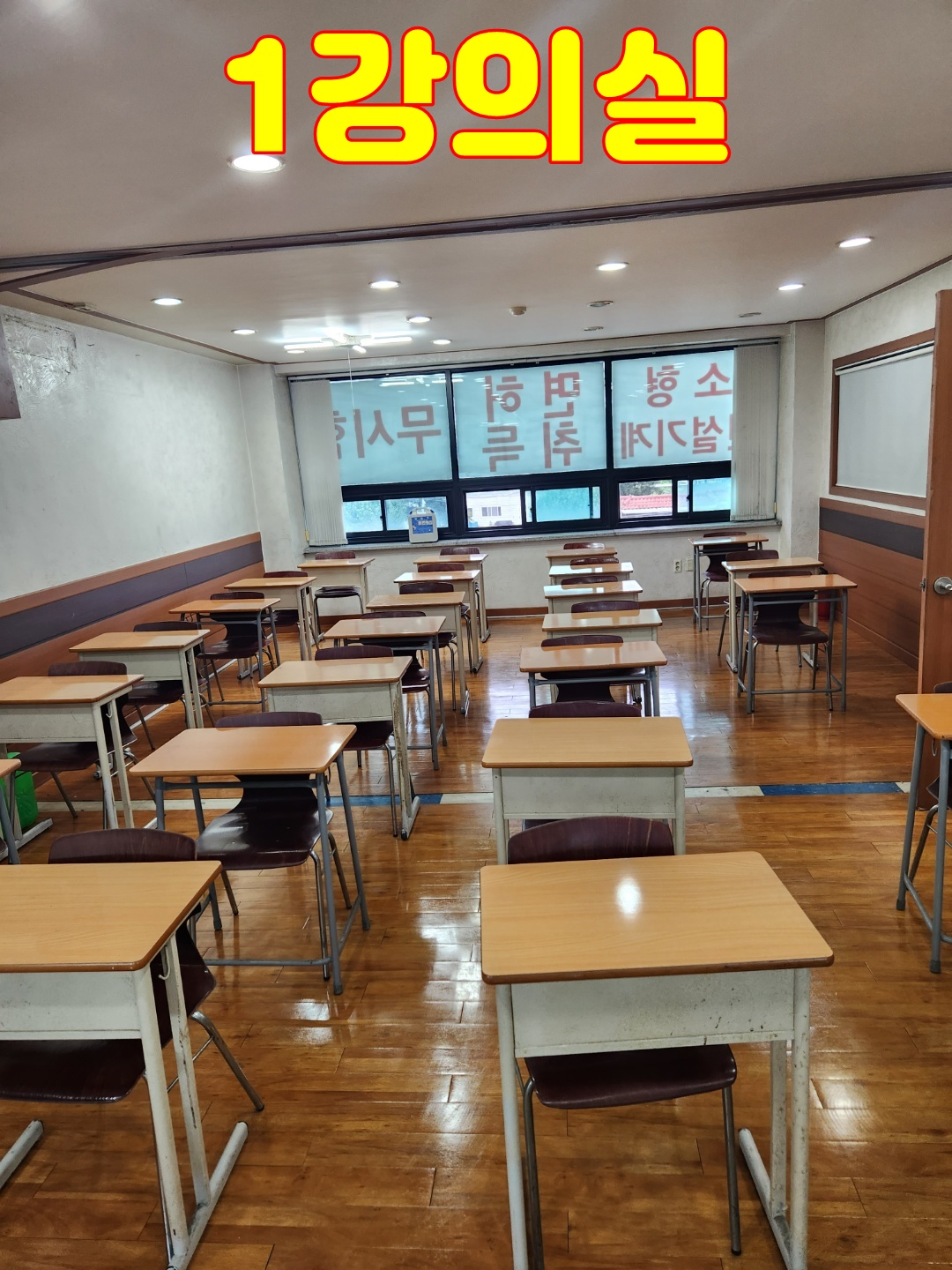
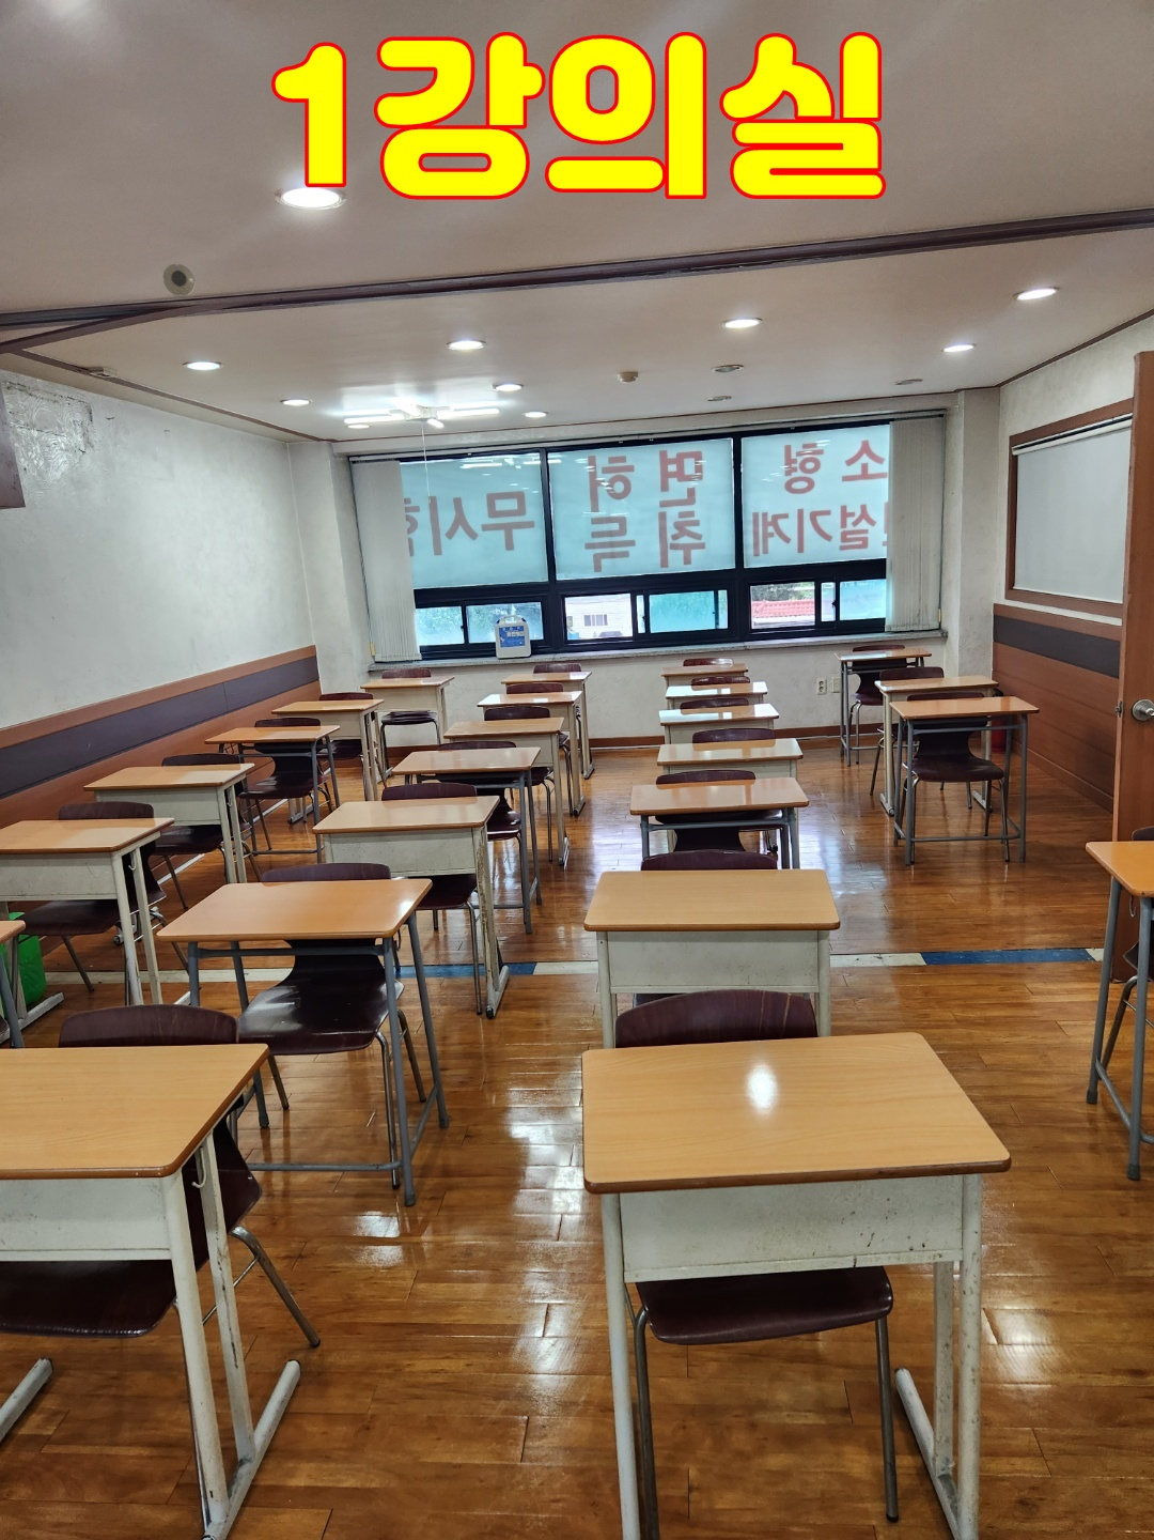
+ smoke detector (178, 279)
